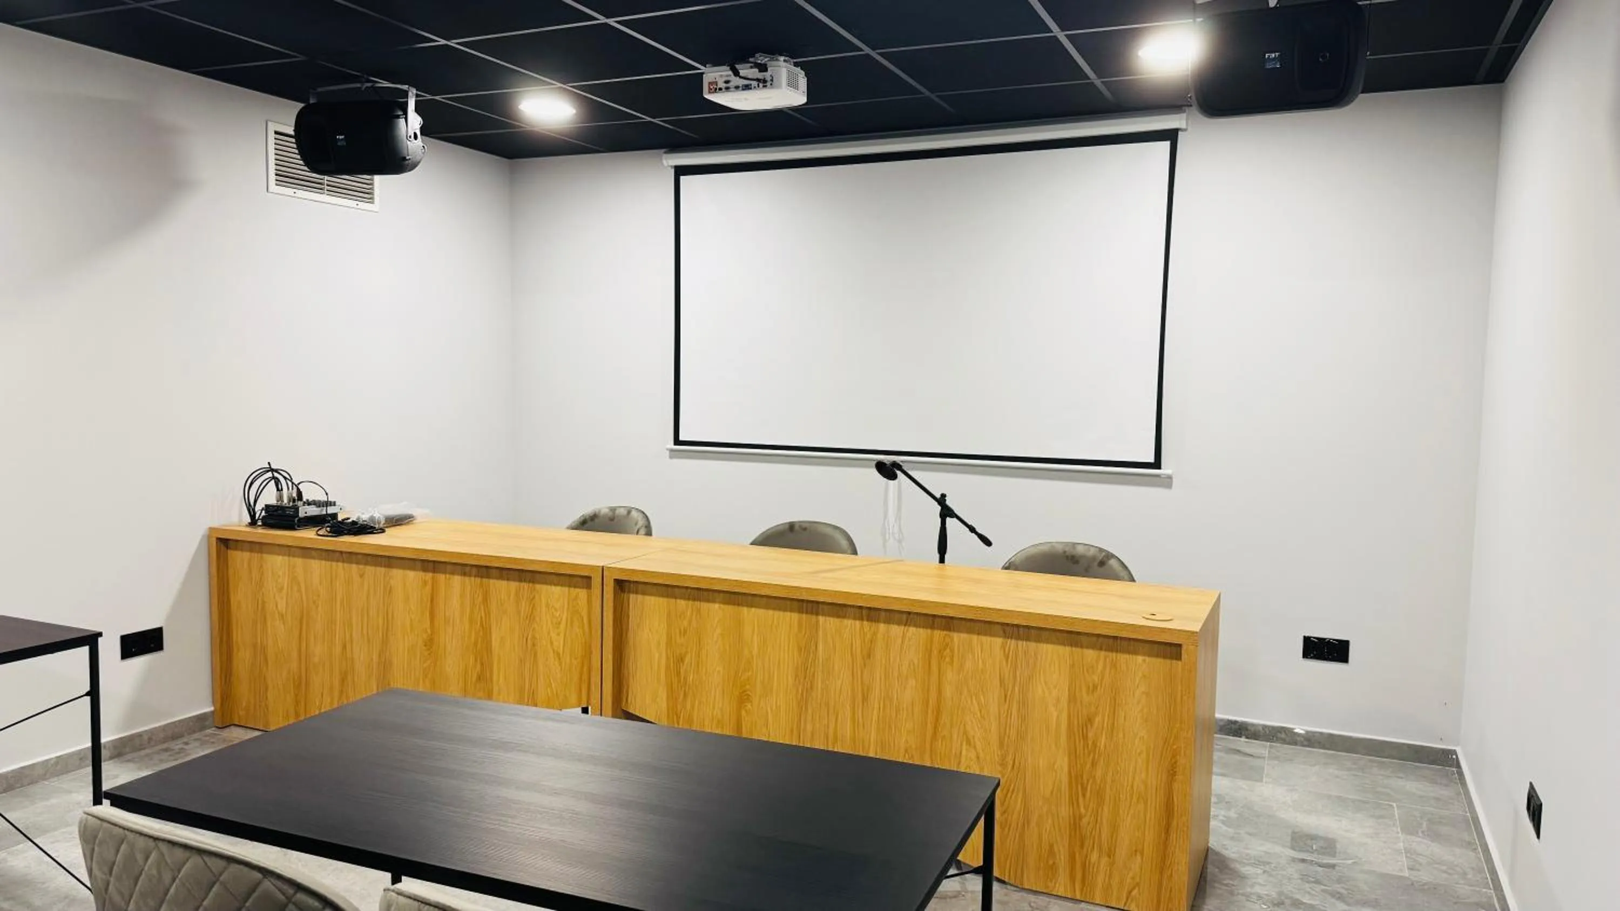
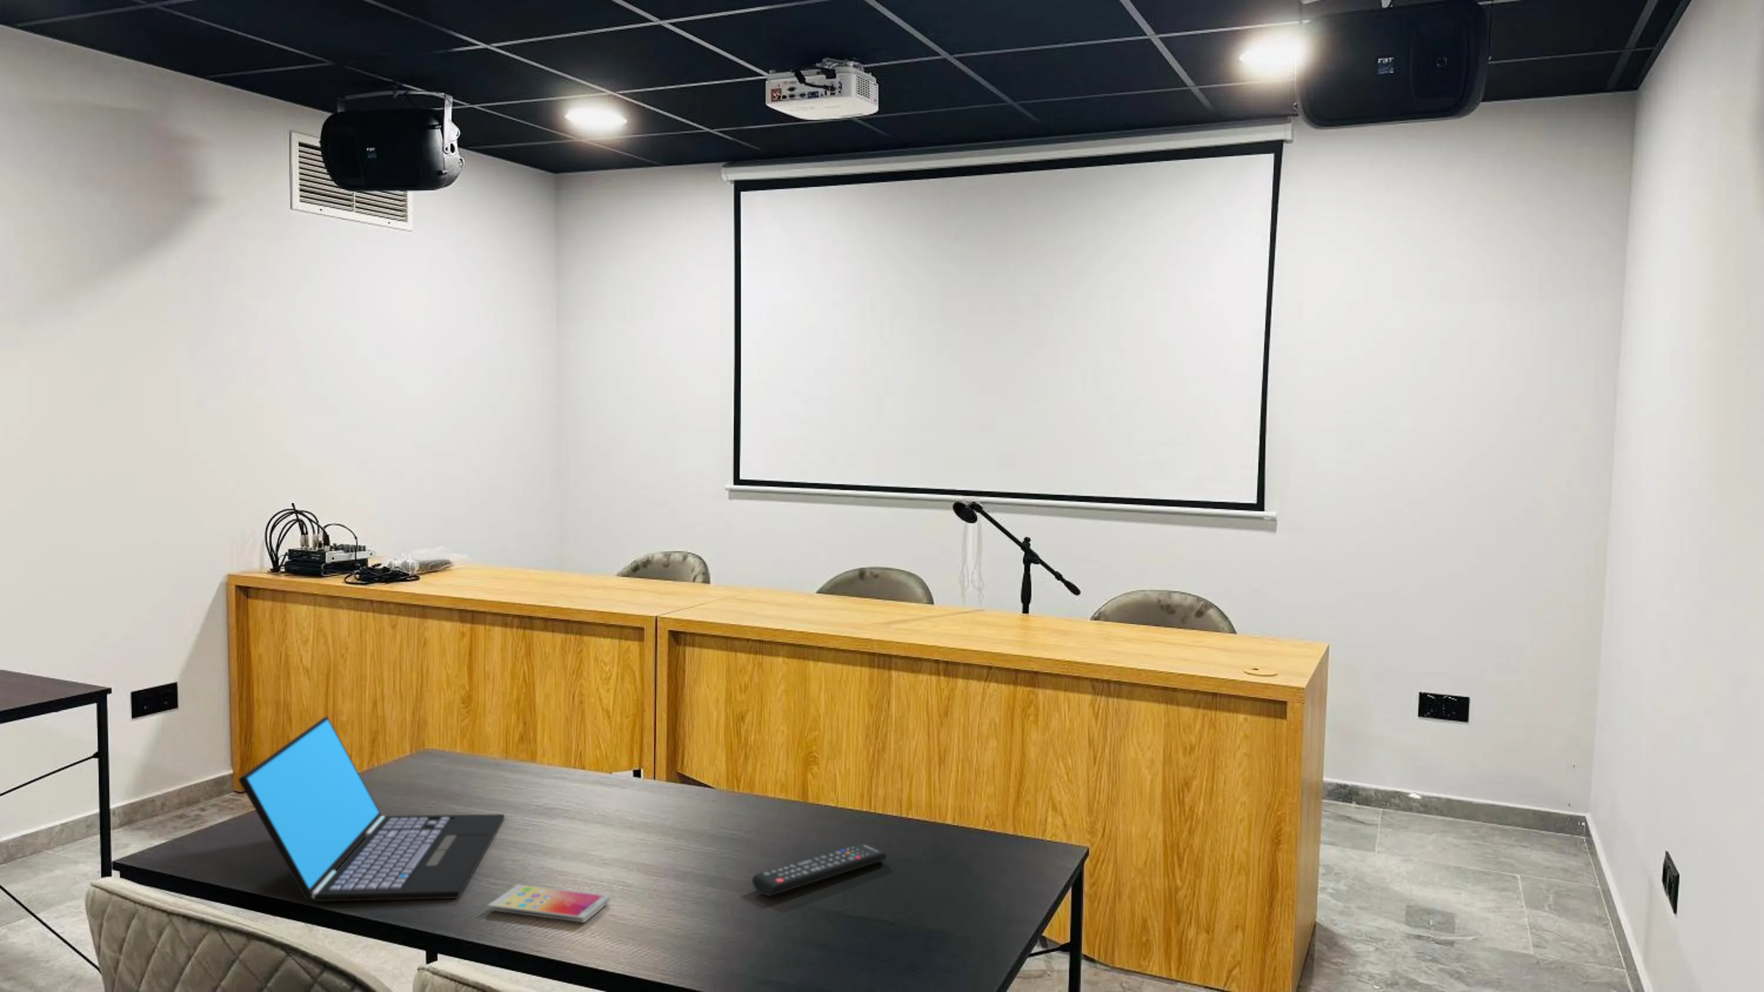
+ laptop (376, 804)
+ remote control (821, 868)
+ smartphone (549, 904)
